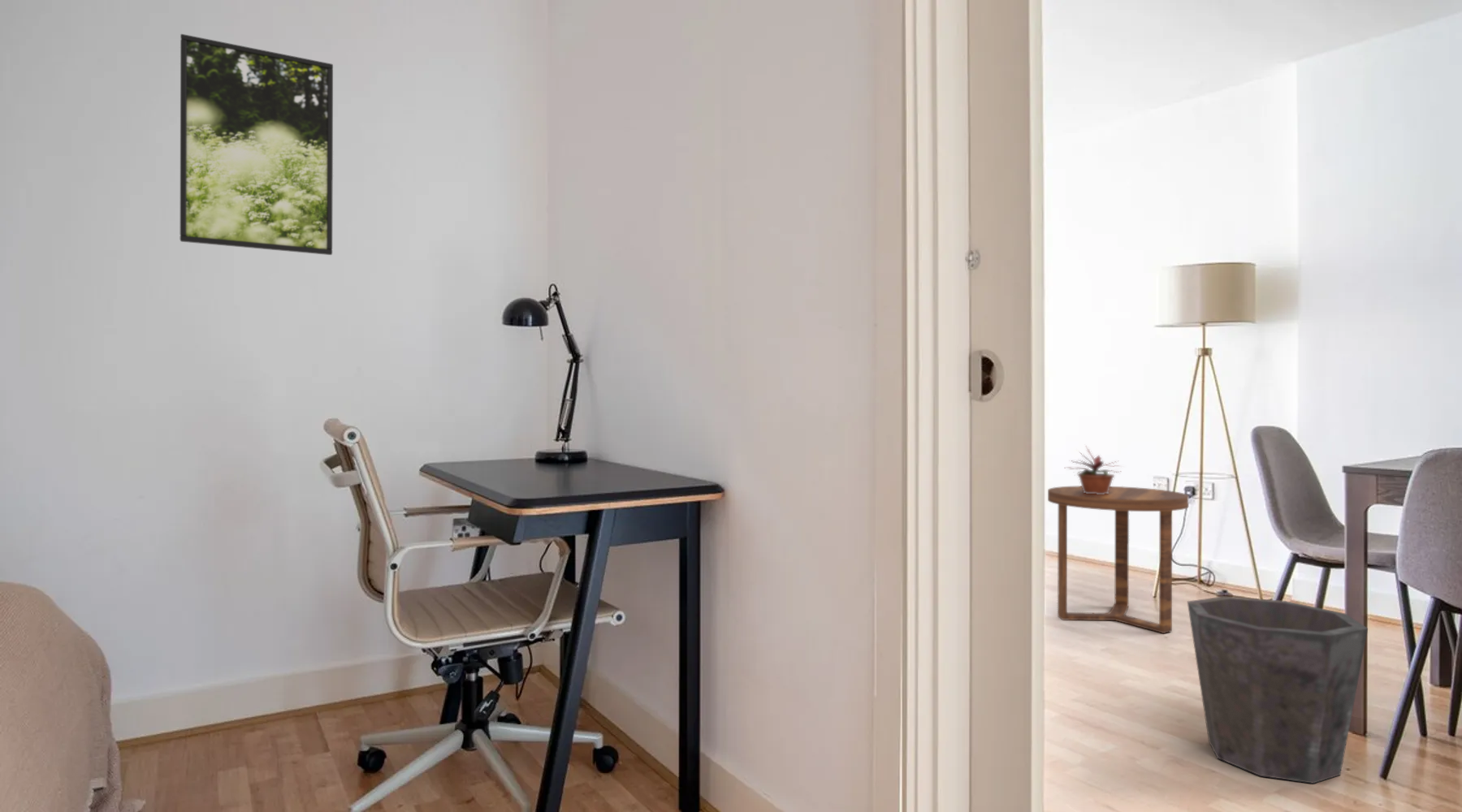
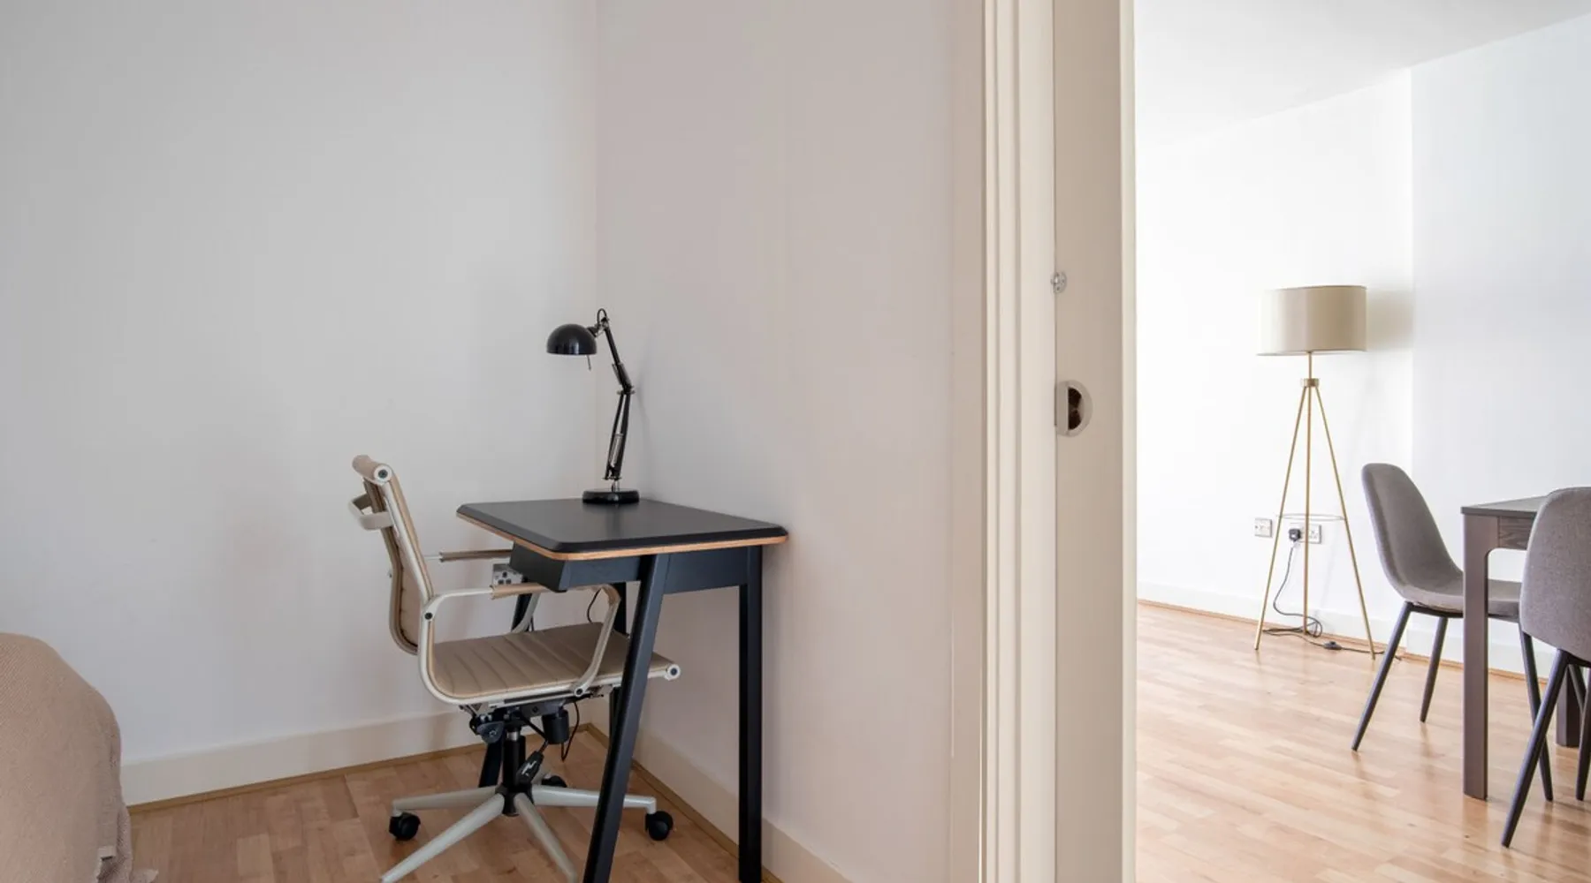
- waste bin (1271, 685)
- side table (1115, 555)
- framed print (259, 149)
- potted plant (1095, 468)
